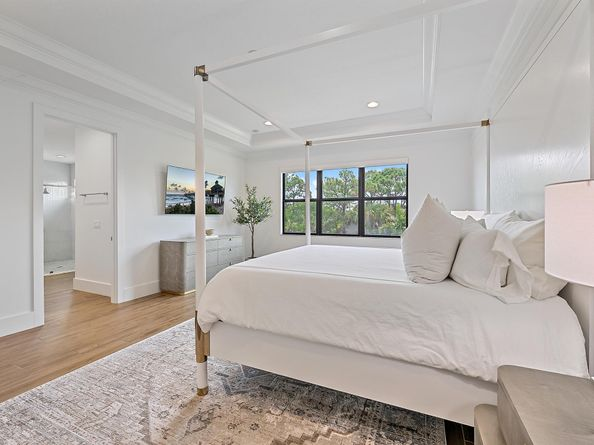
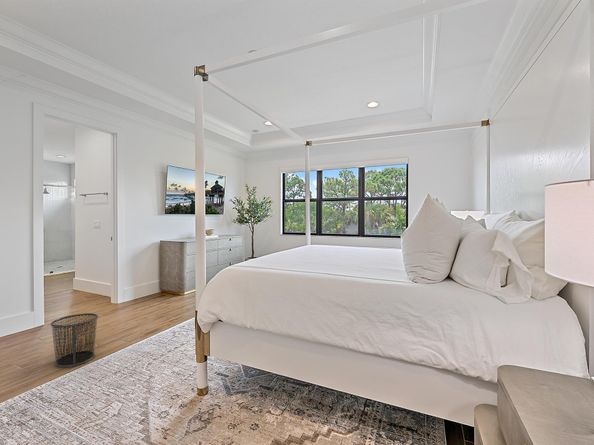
+ waste bin (75, 339)
